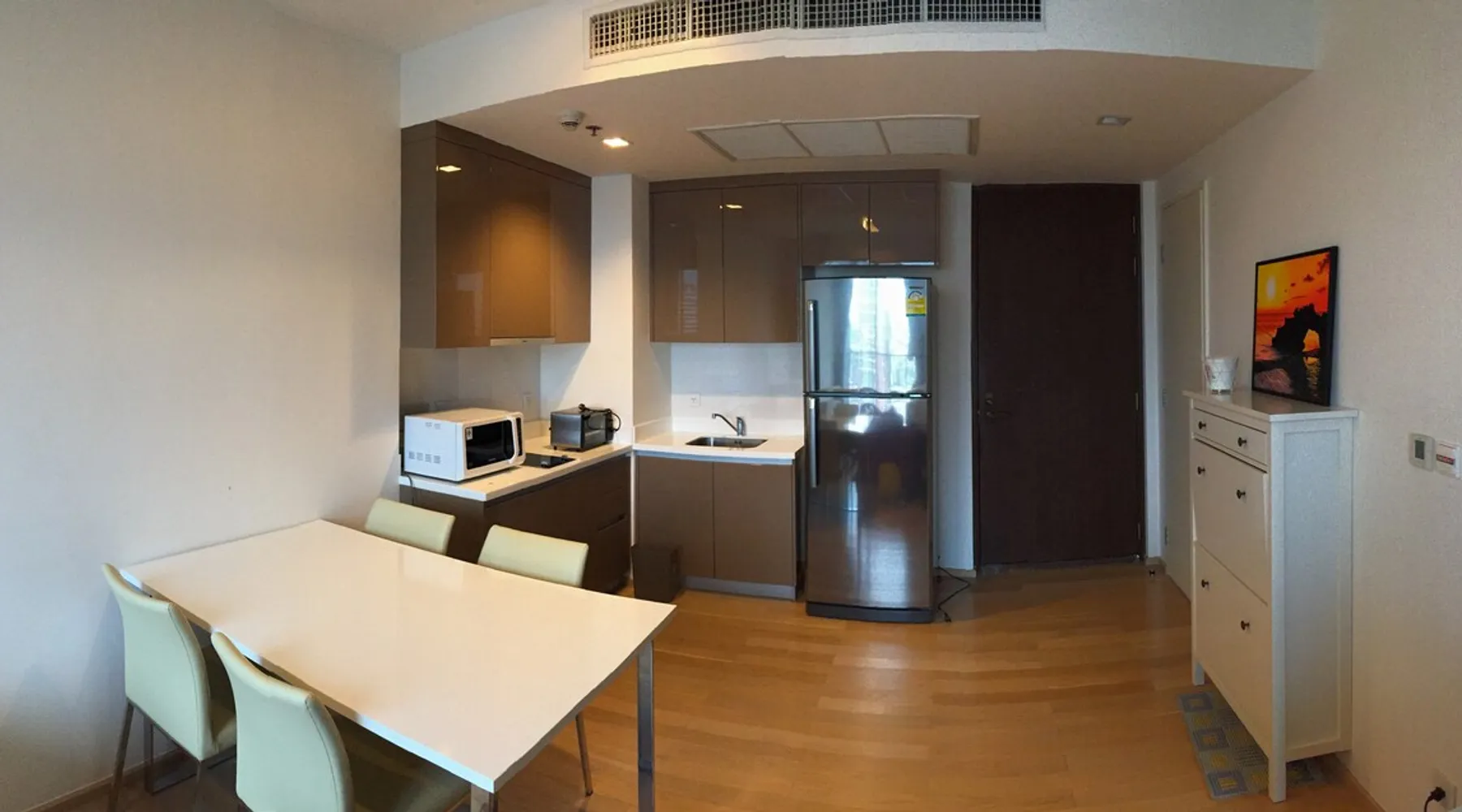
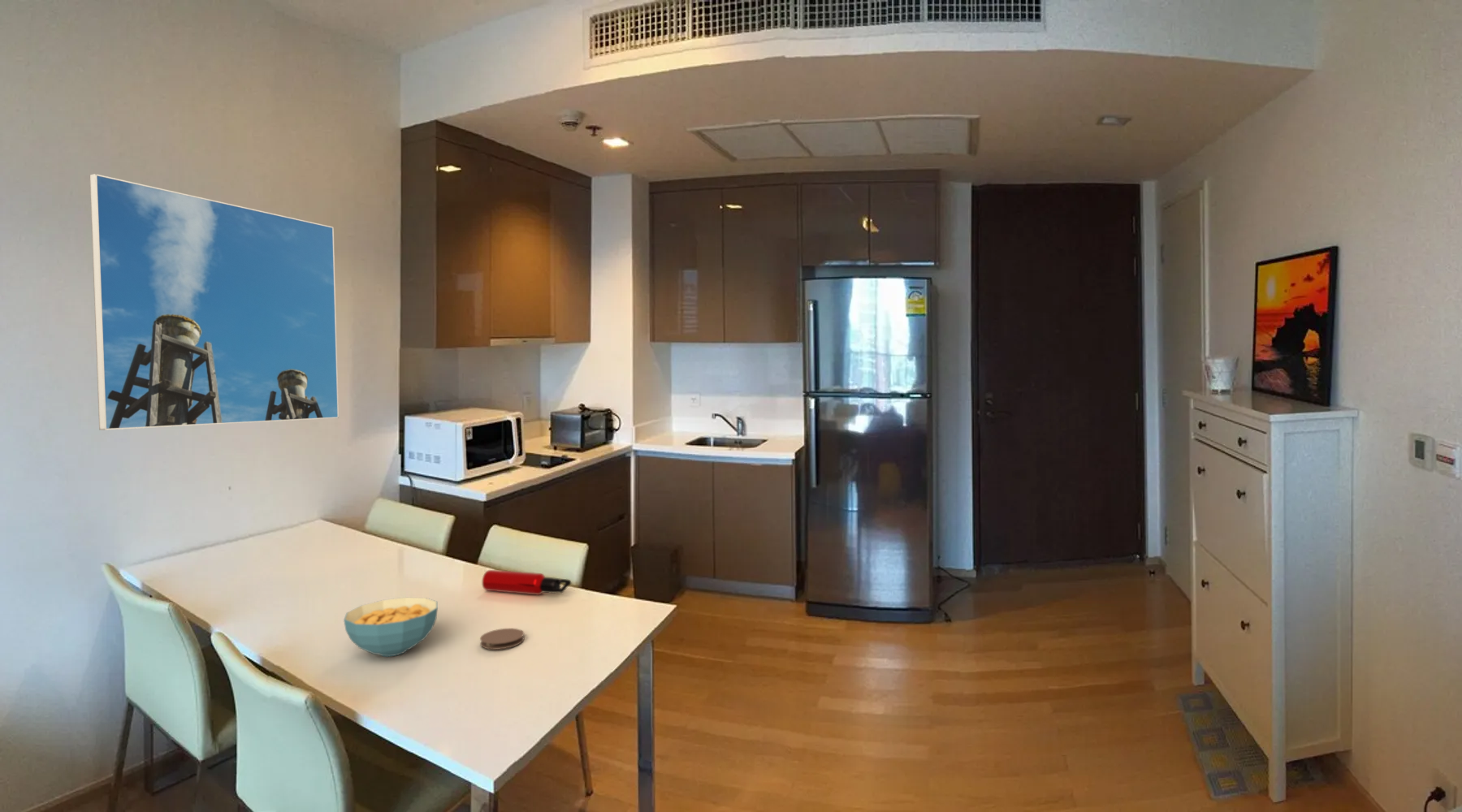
+ water bottle (525, 583)
+ coaster (502, 638)
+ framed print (232, 314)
+ cereal bowl (392, 631)
